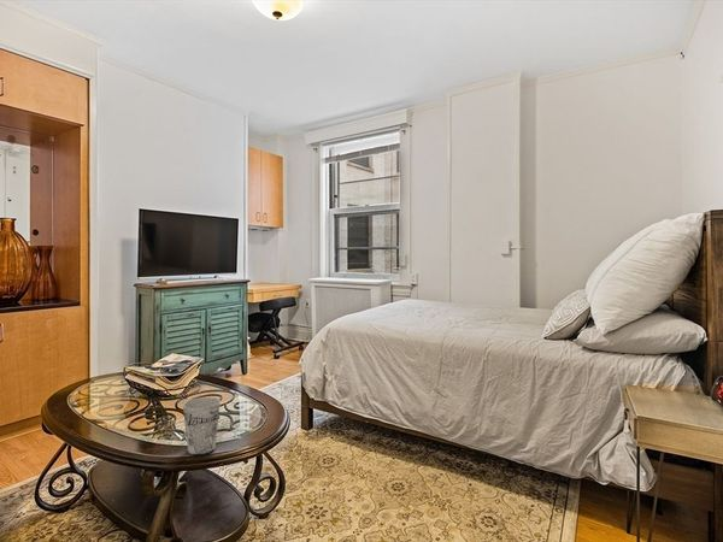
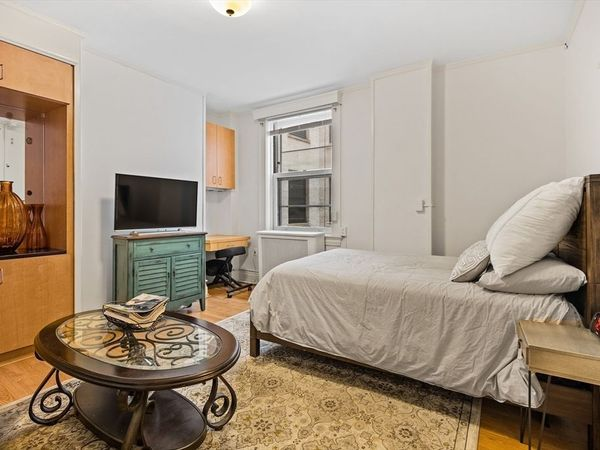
- cup (201, 425)
